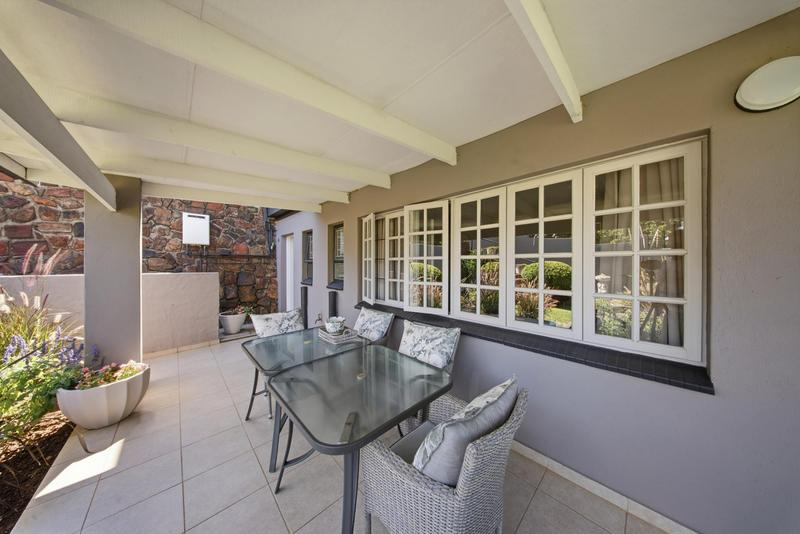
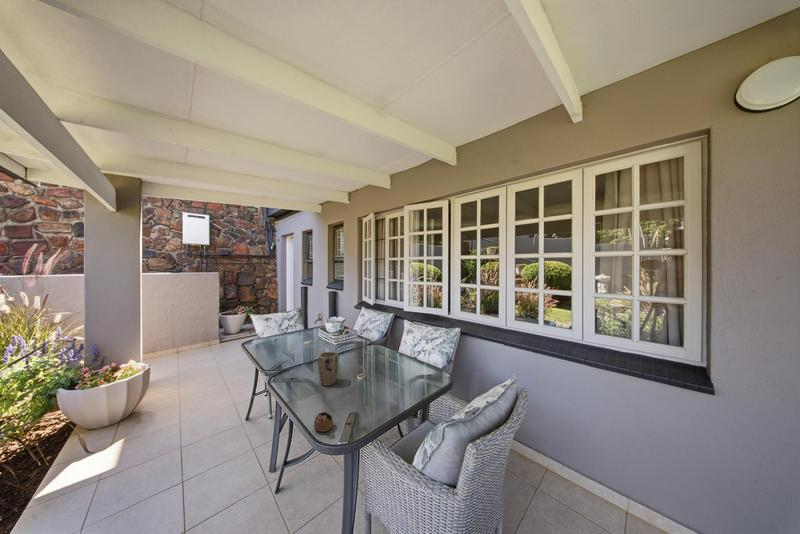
+ plant pot (328, 368)
+ cup (322, 420)
